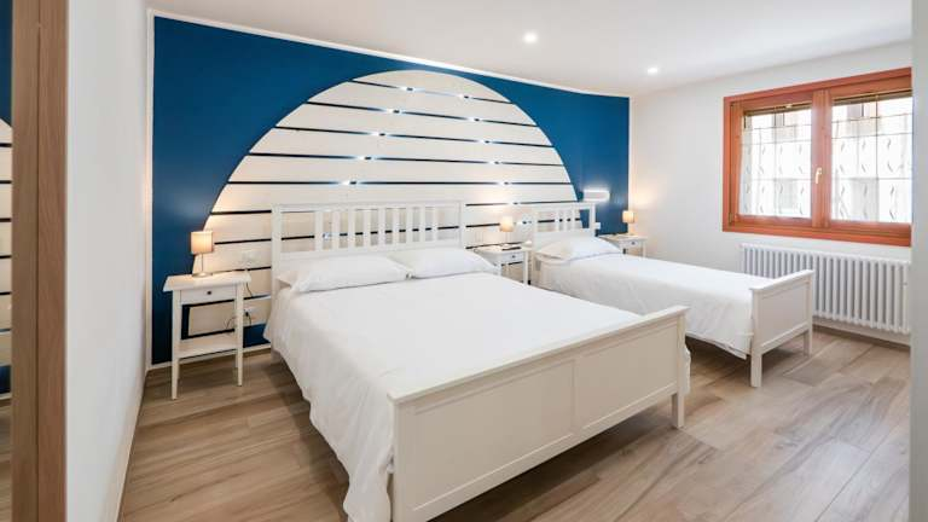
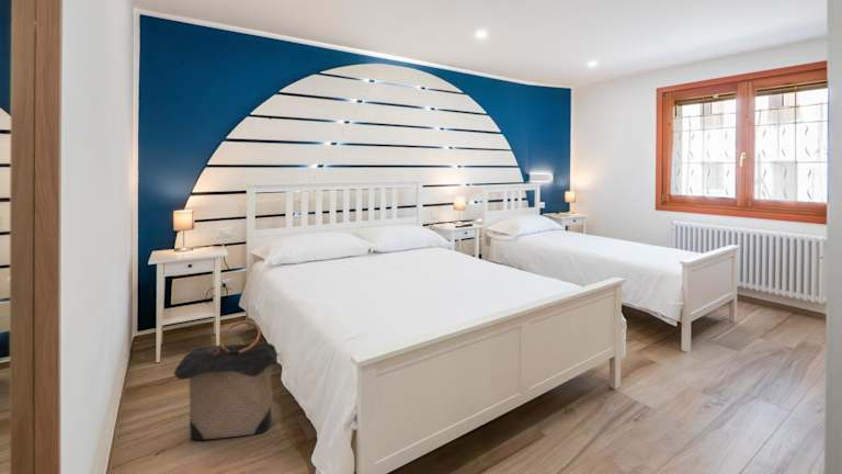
+ laundry hamper (229, 377)
